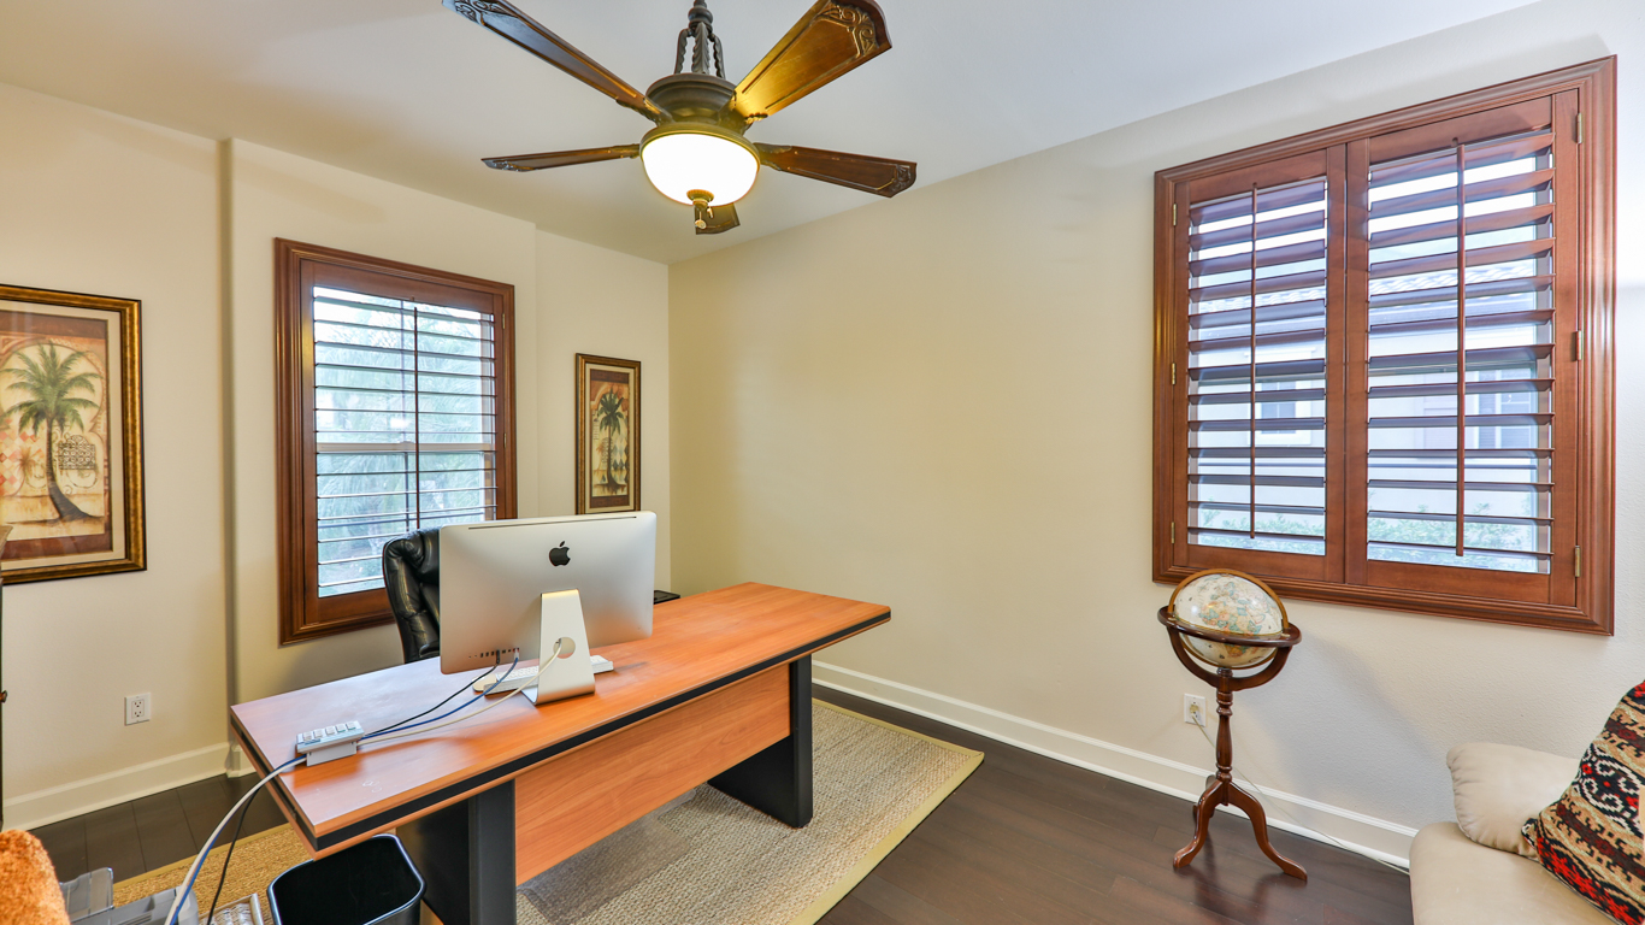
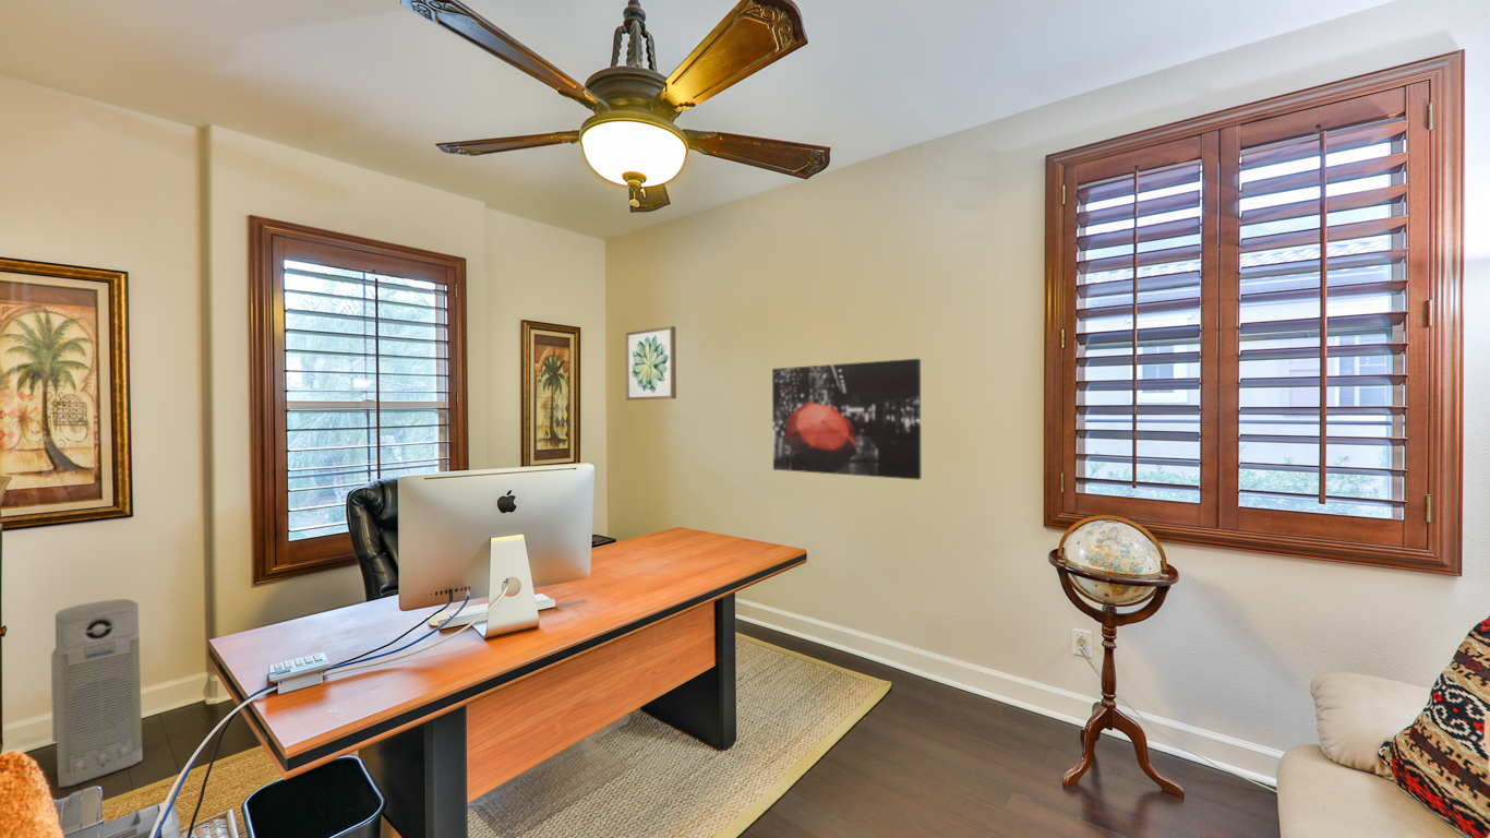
+ wall art (649, 364)
+ air purifier (96, 683)
+ wall art (840, 419)
